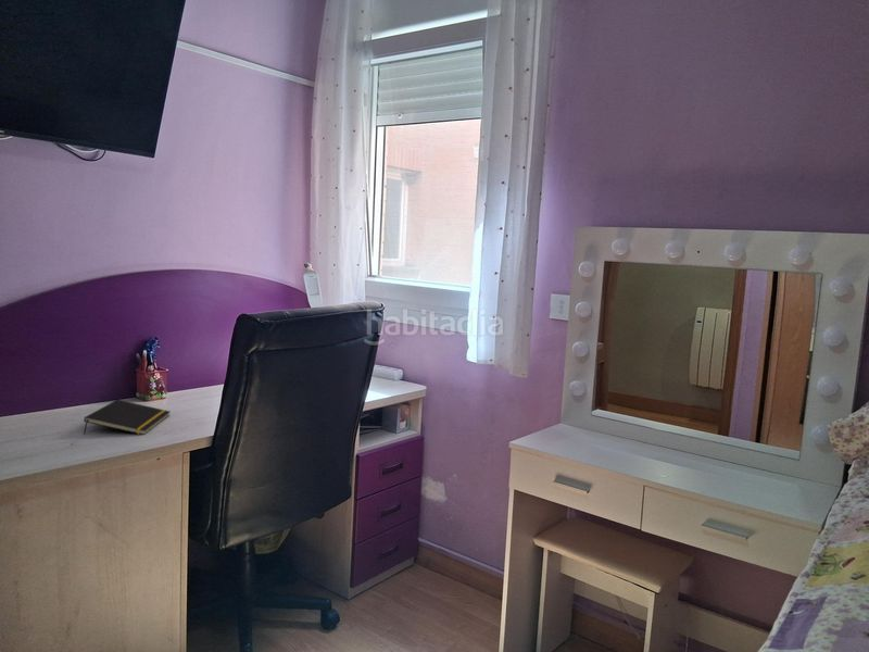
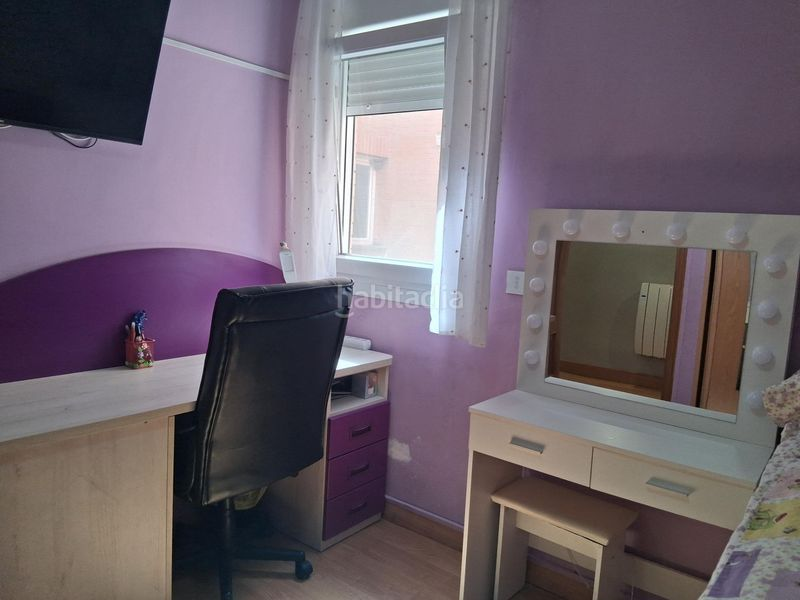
- notepad (129, 416)
